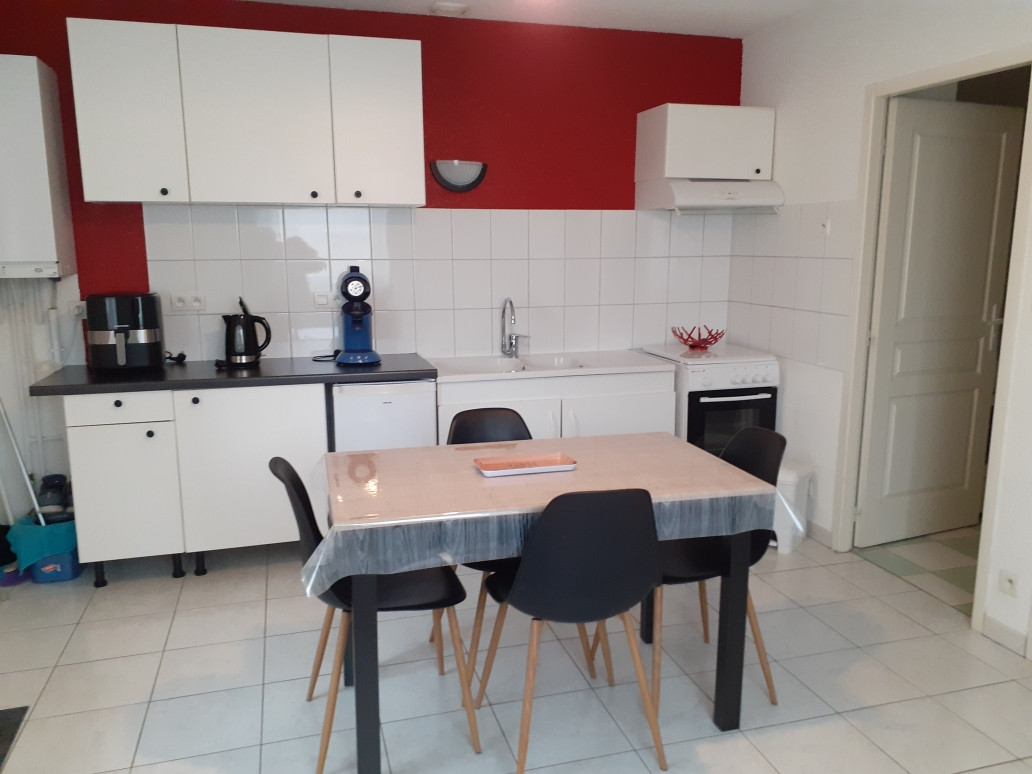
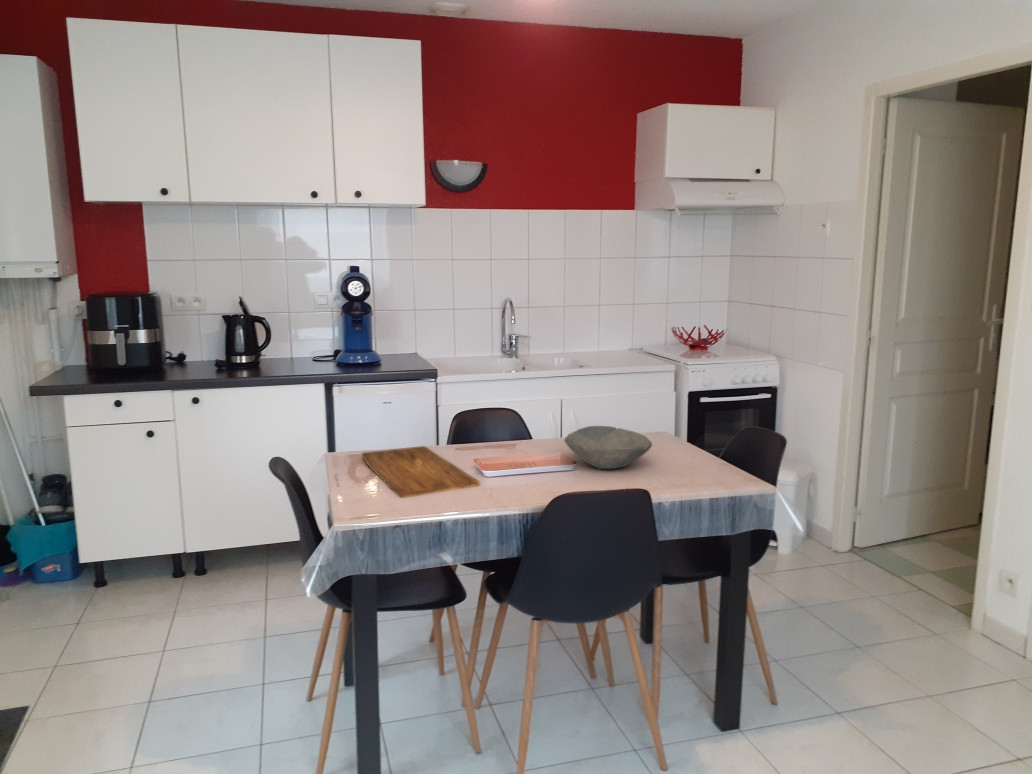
+ bowl (607, 450)
+ cutting board (414, 468)
